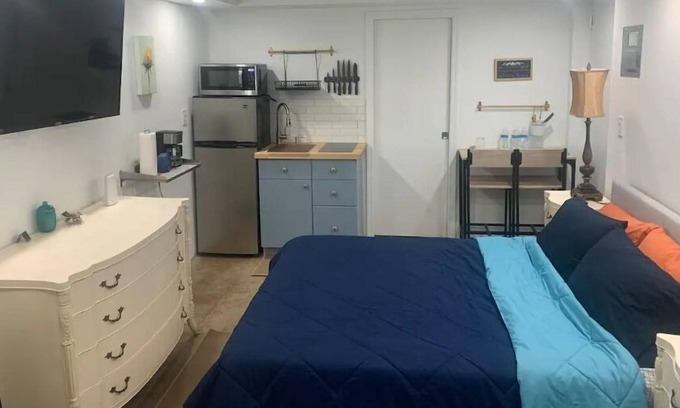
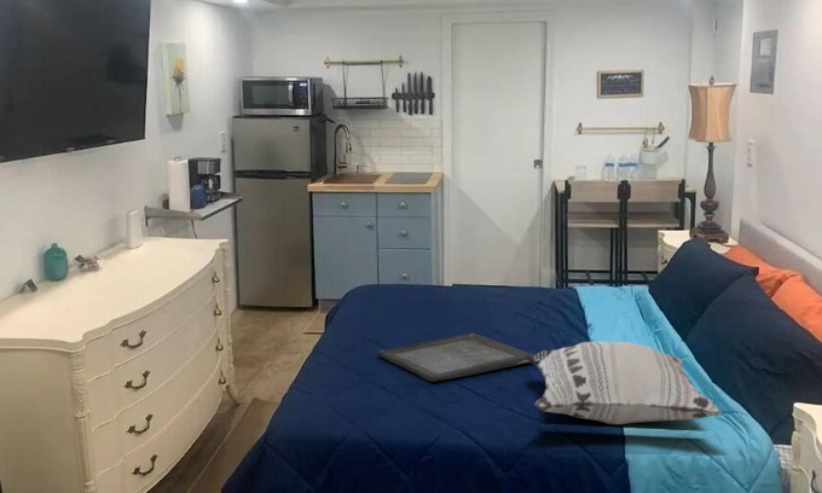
+ decorative pillow (614, 381)
+ serving tray (455, 354)
